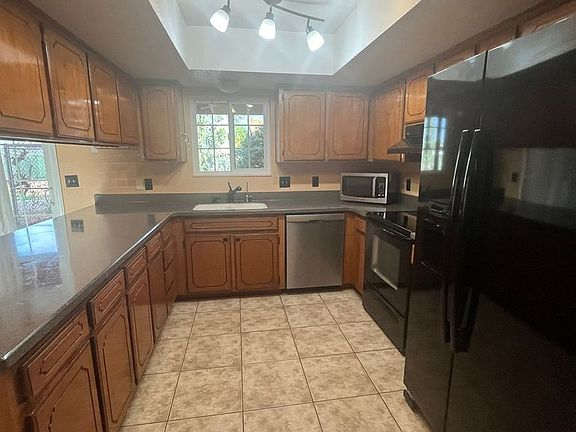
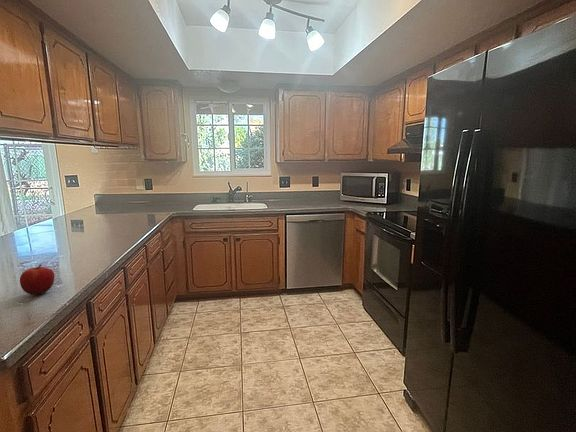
+ fruit (37, 279)
